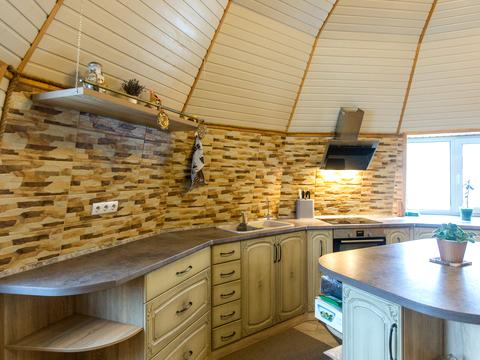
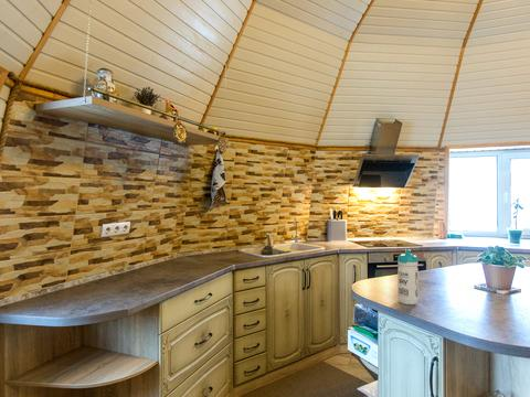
+ water bottle (407, 276)
